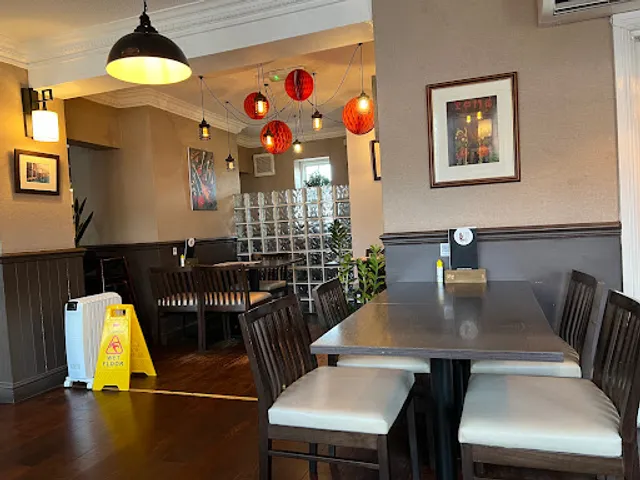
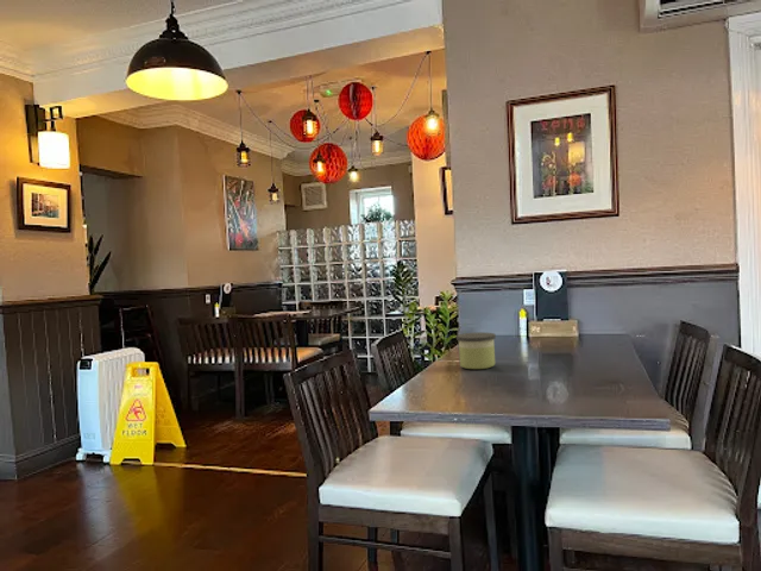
+ candle (476, 350)
